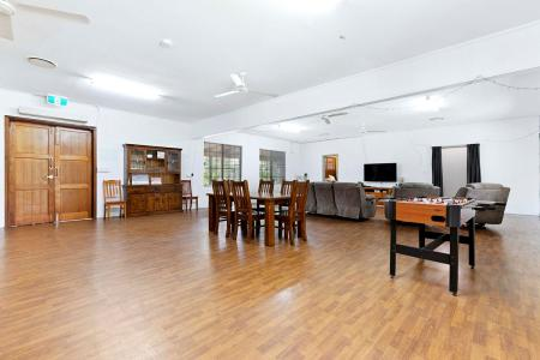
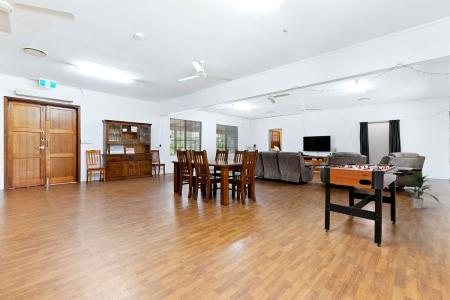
+ indoor plant (418, 189)
